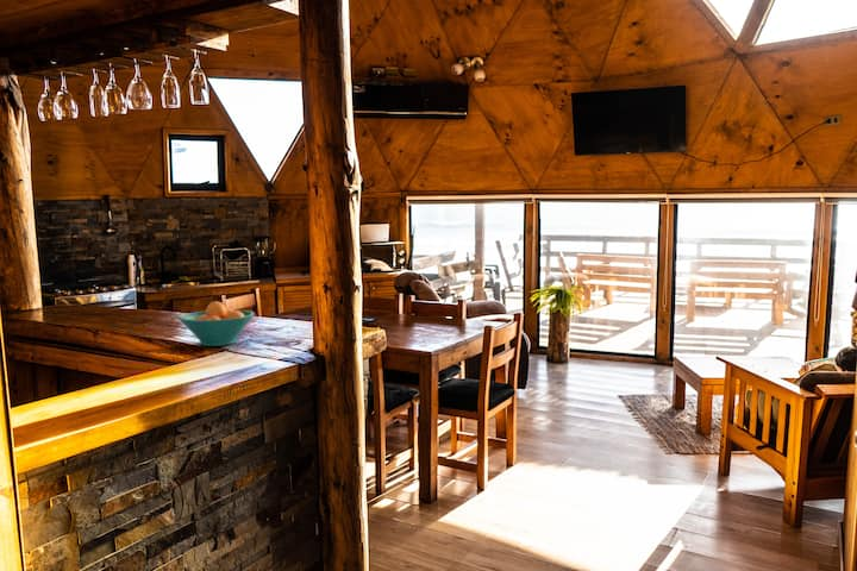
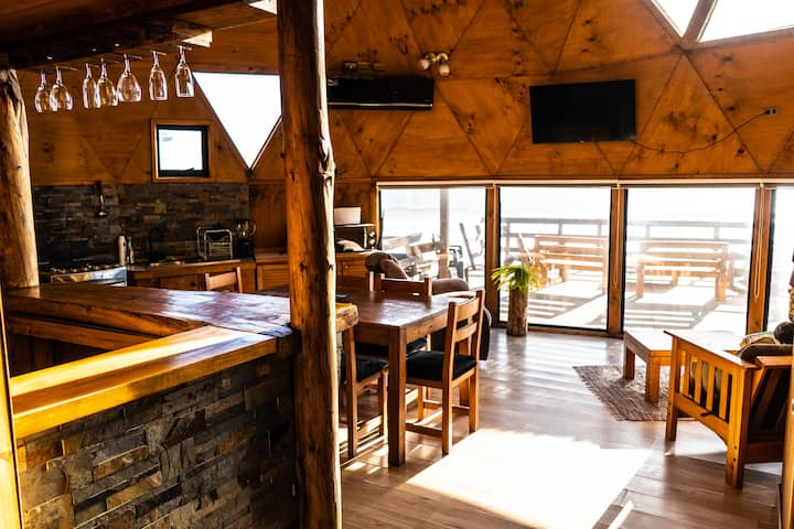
- fruit bowl (217, 322)
